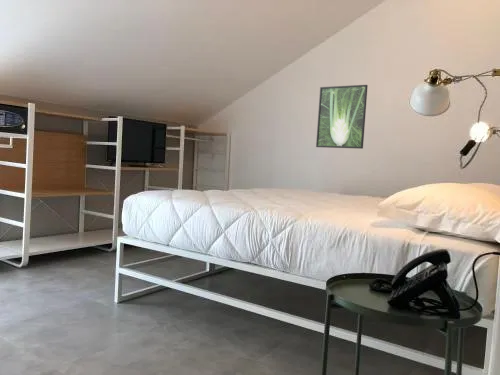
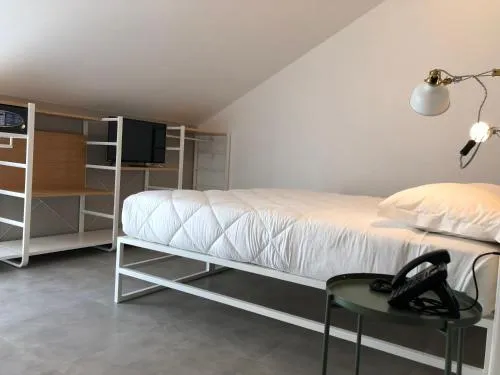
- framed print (341, 117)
